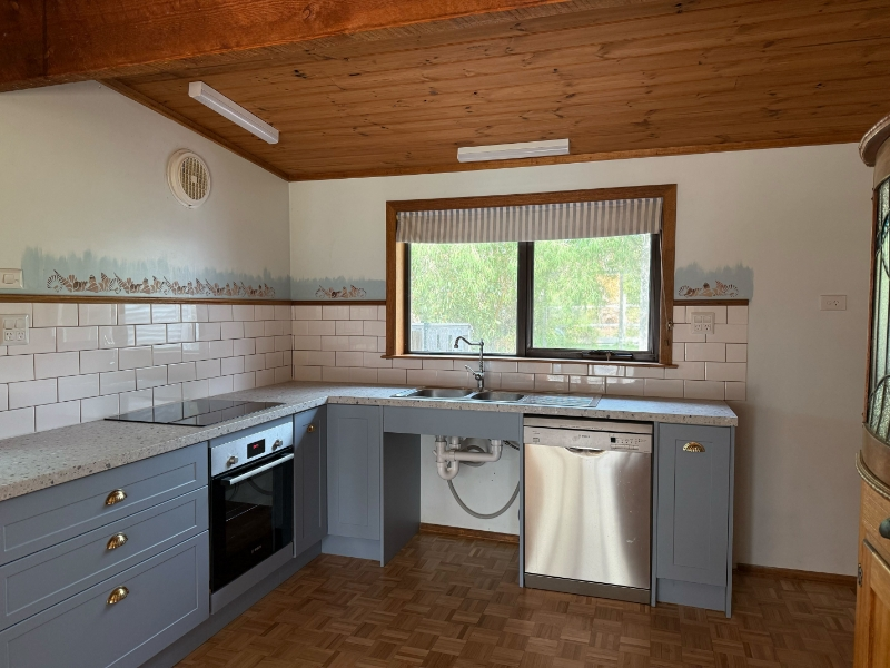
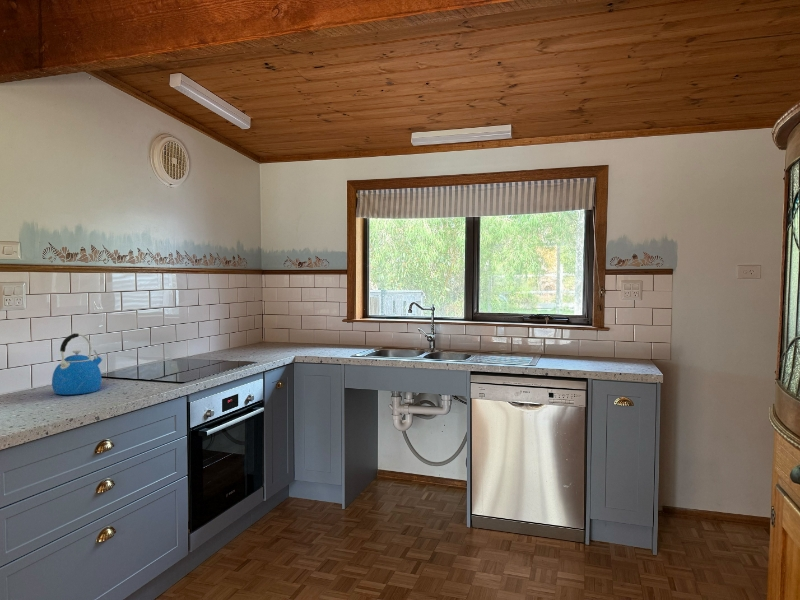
+ kettle (81, 361)
